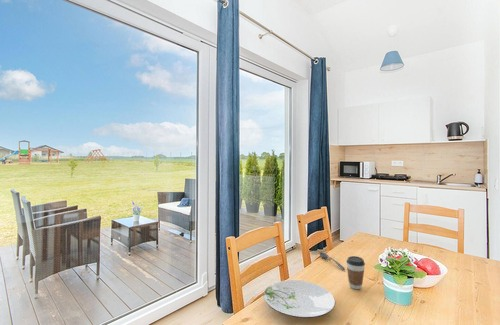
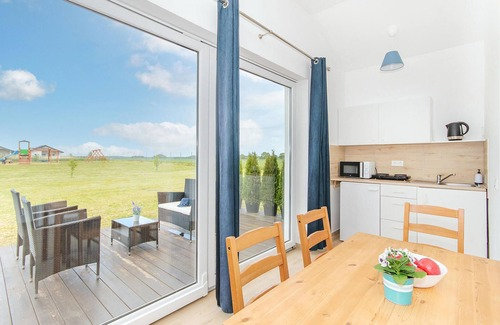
- coffee cup (355, 272)
- soupspoon (332, 259)
- plate (298, 300)
